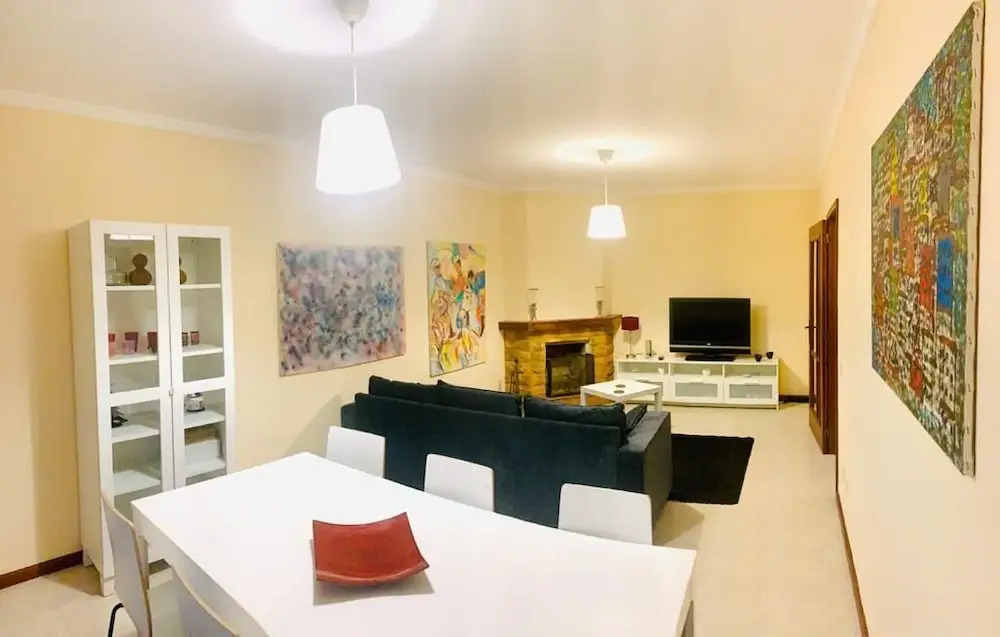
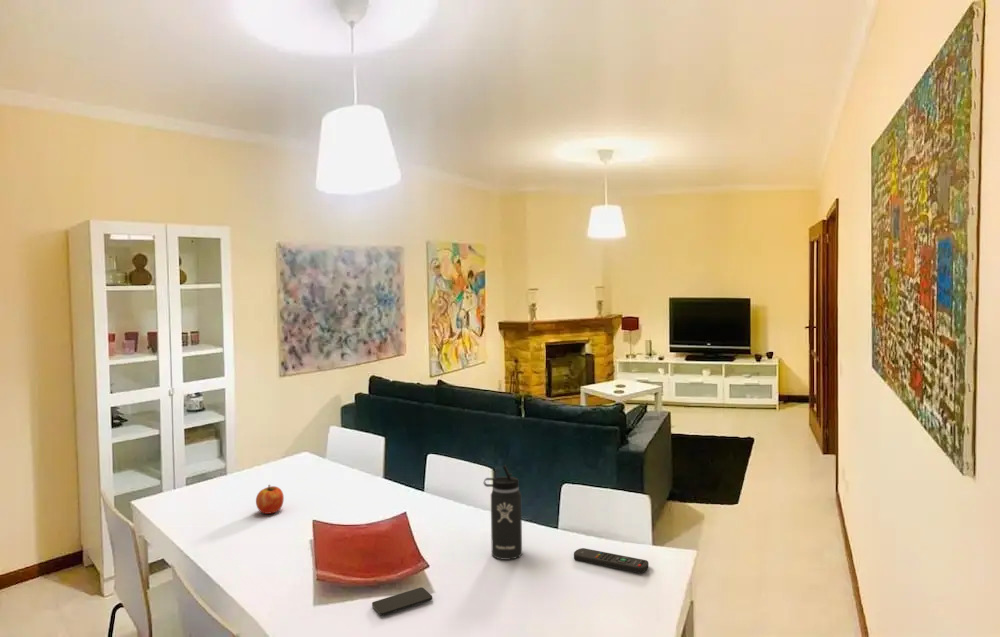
+ thermos bottle (502, 509)
+ smartphone (402, 600)
+ fruit (270, 498)
+ remote control (610, 559)
